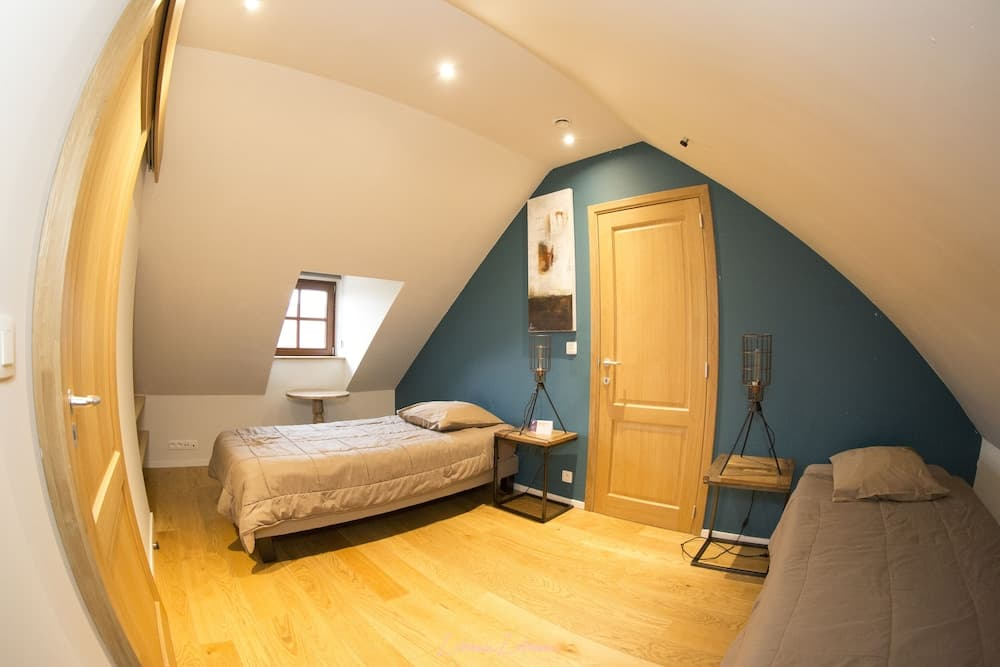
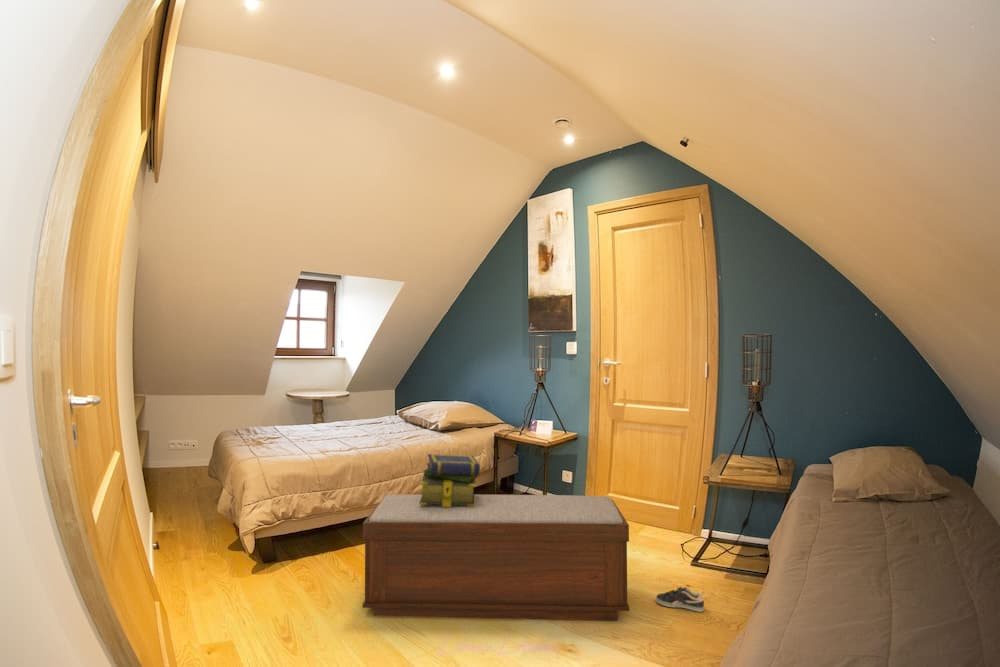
+ sneaker (679, 596)
+ bench (496, 550)
+ stack of books (450, 477)
